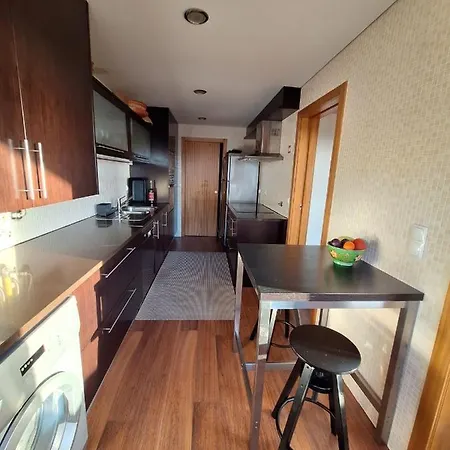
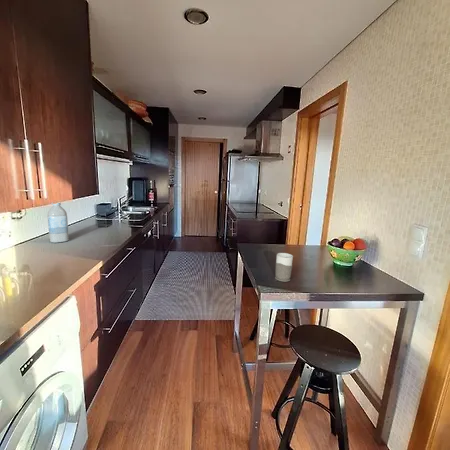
+ mug (285, 265)
+ water bottle (57, 221)
